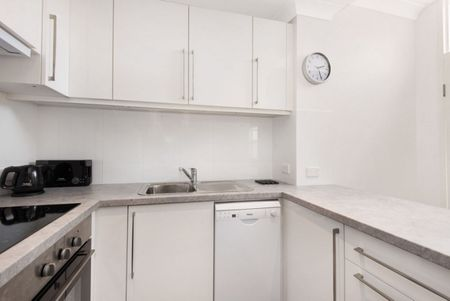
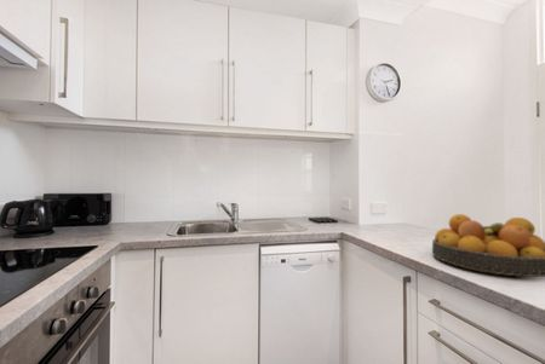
+ fruit bowl (489, 238)
